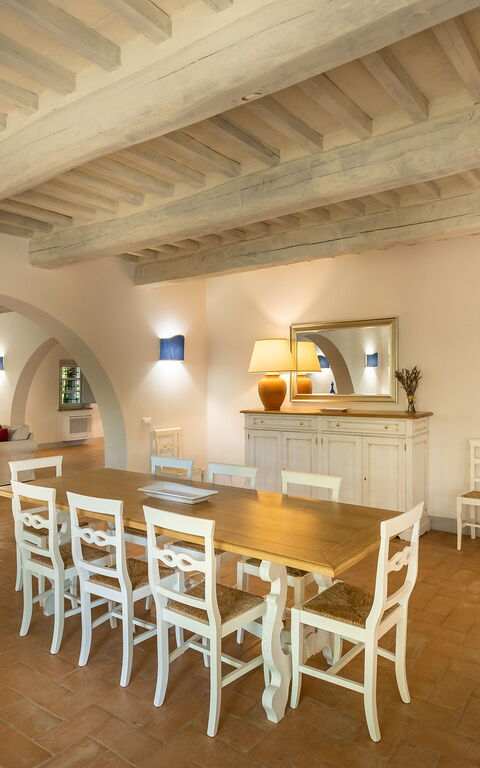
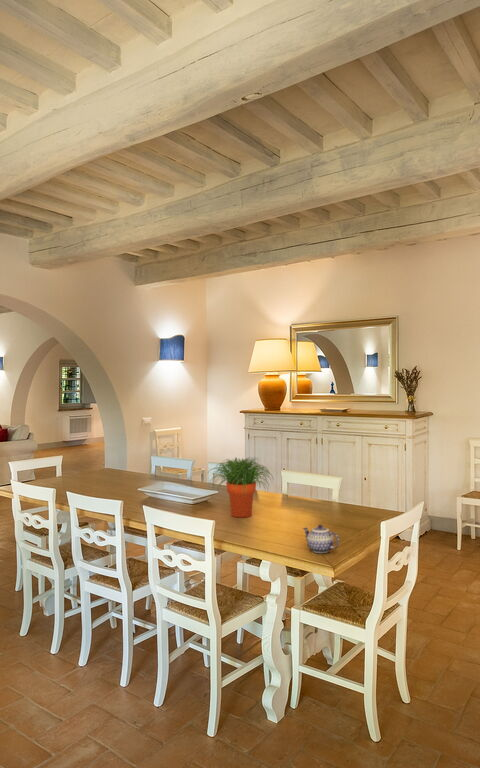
+ potted plant (242, 486)
+ teapot (320, 537)
